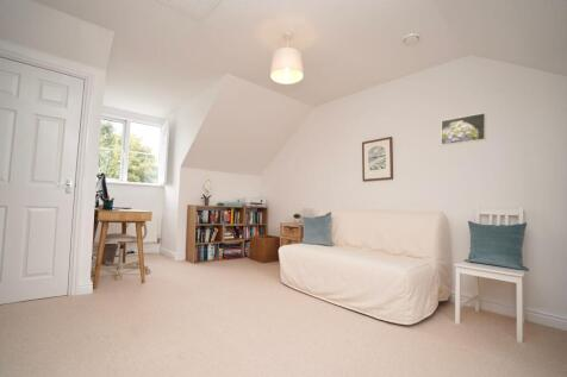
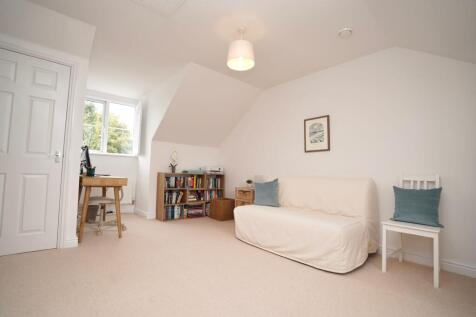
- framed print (462, 130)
